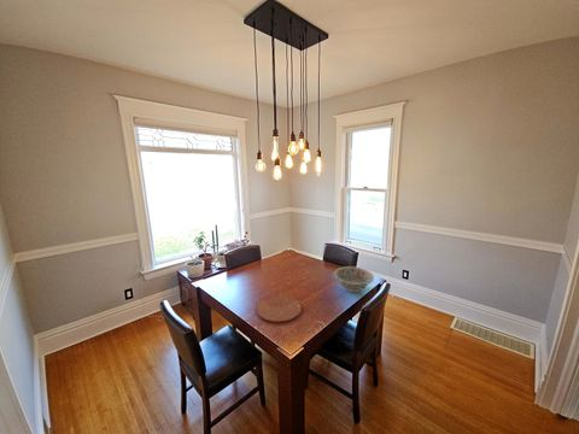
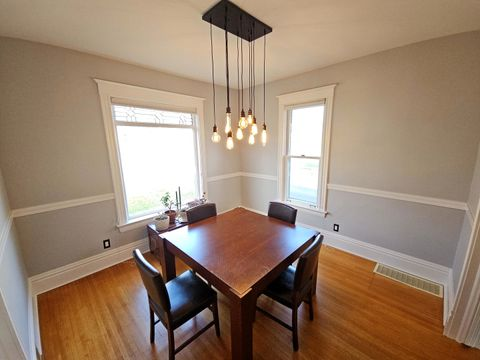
- plate (279, 307)
- decorative bowl (352, 281)
